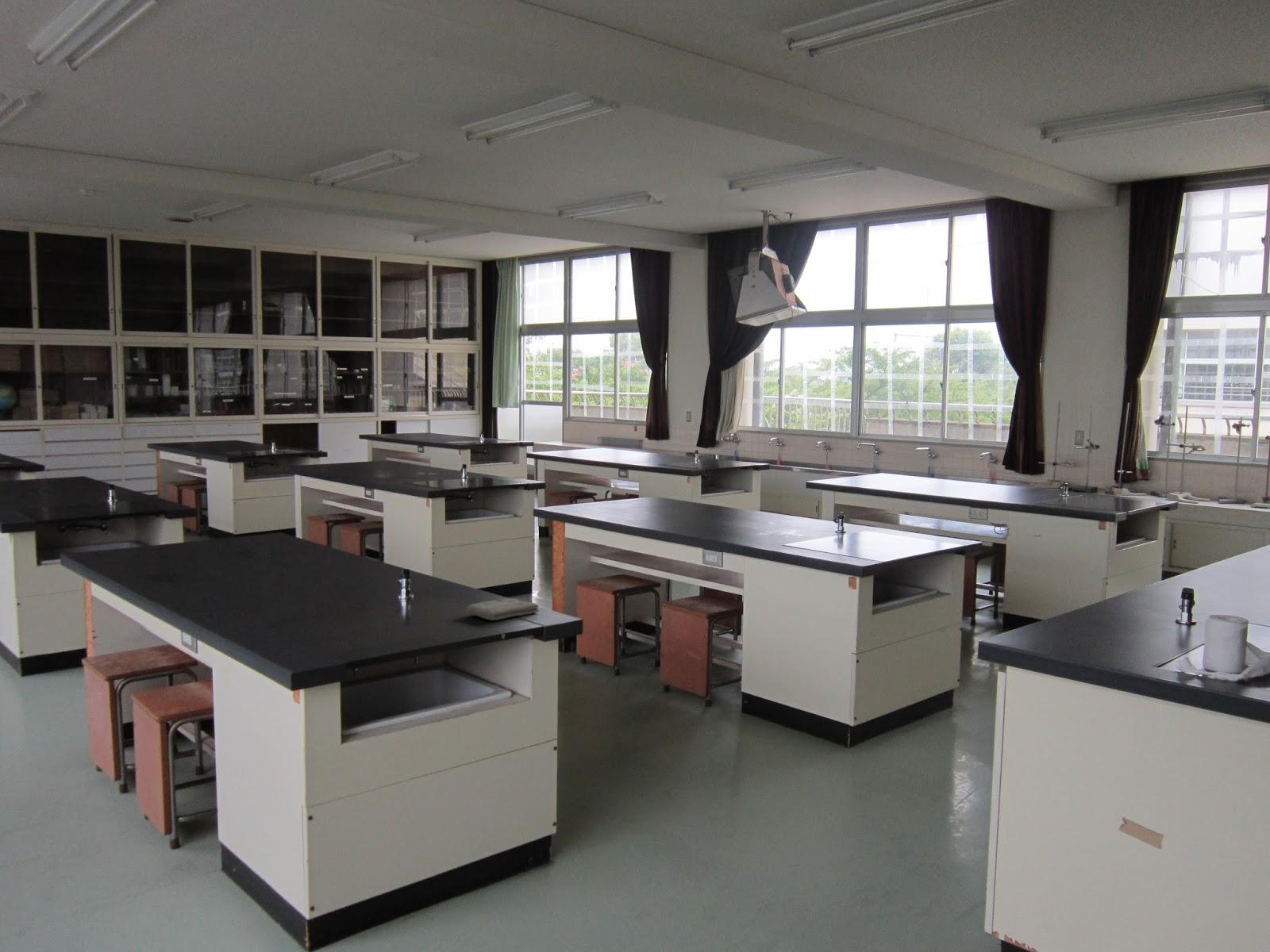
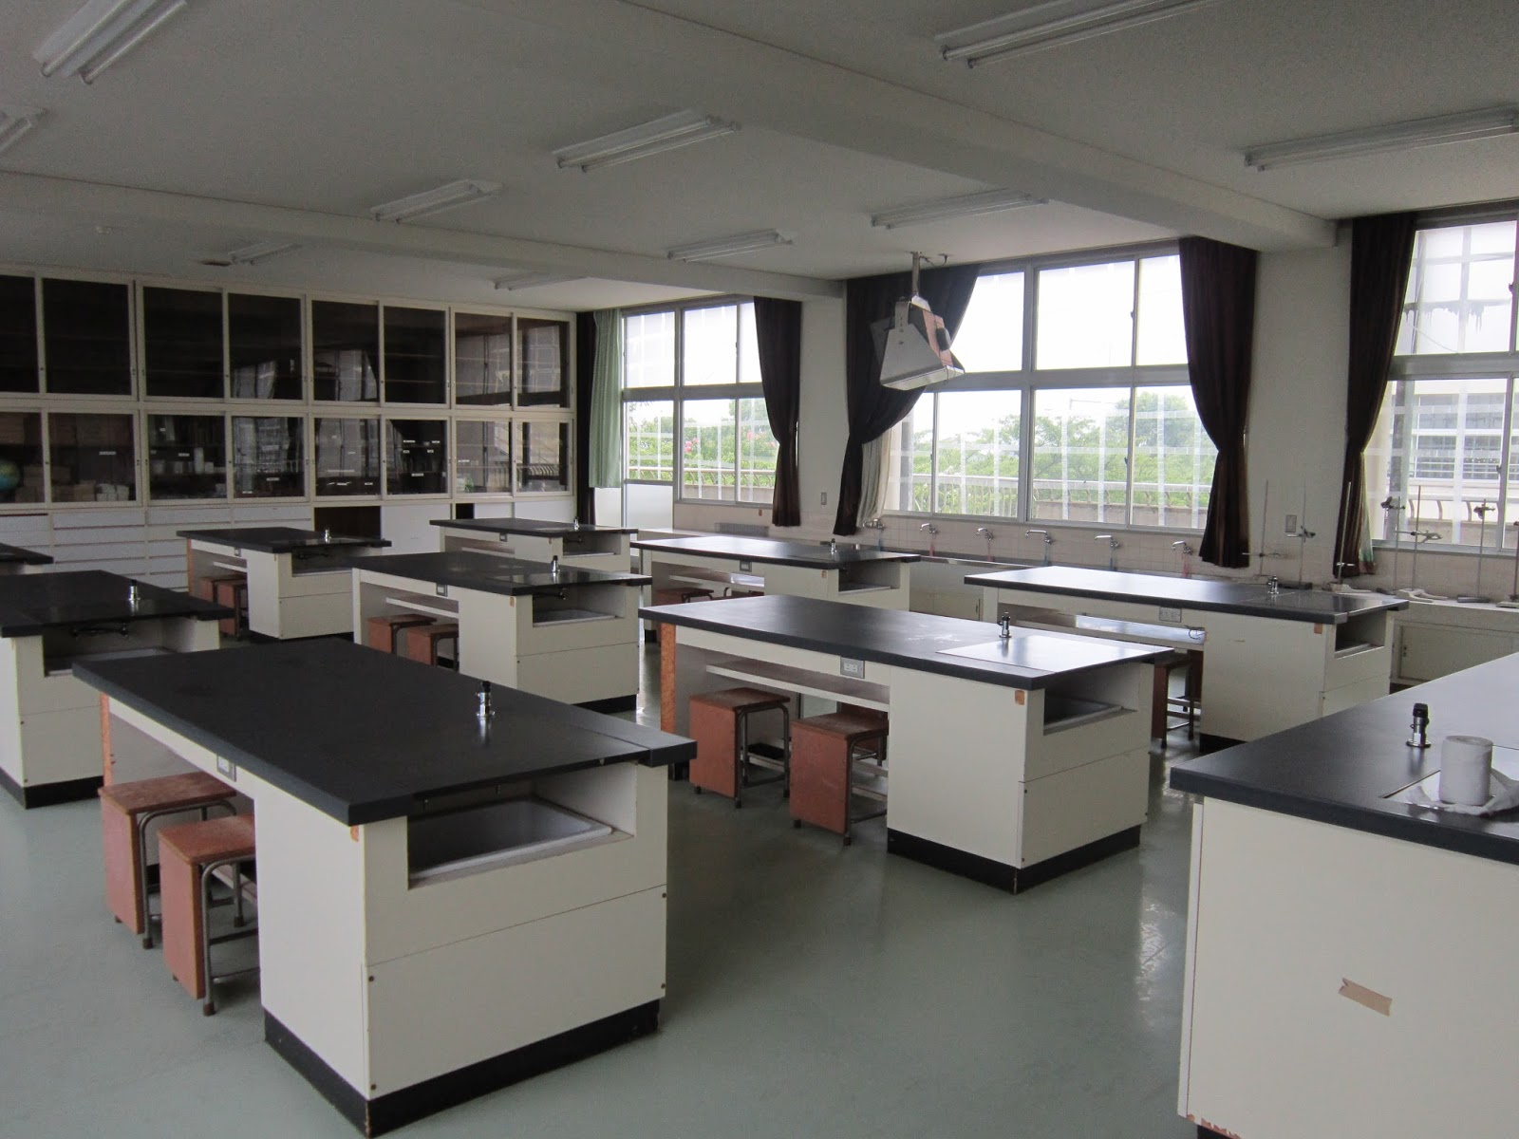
- washcloth (503, 608)
